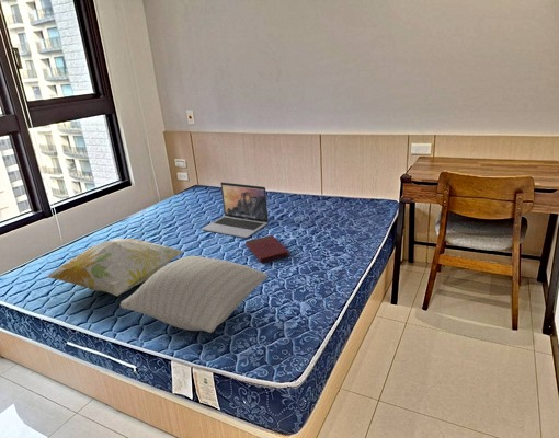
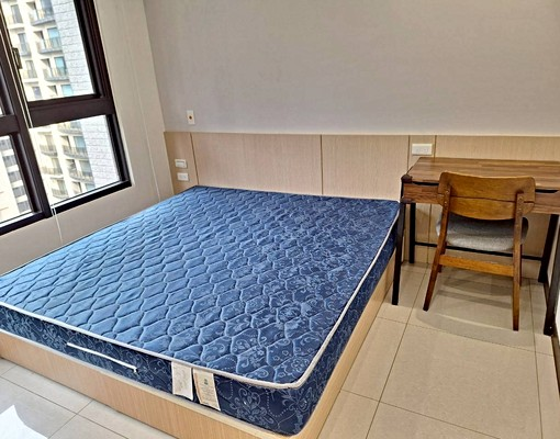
- decorative pillow (118, 263)
- book (266, 247)
- laptop (232, 208)
- pillow (196, 289)
